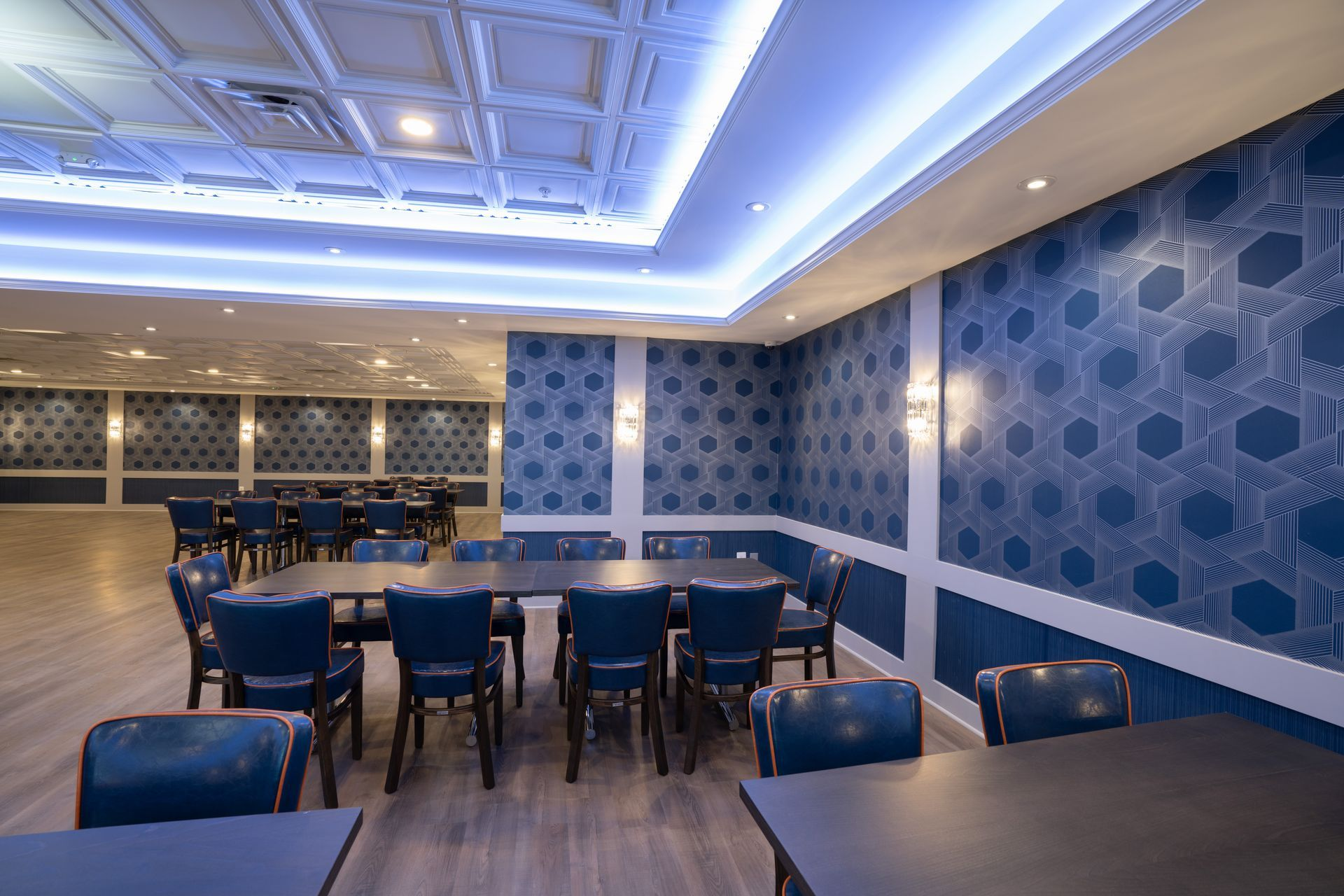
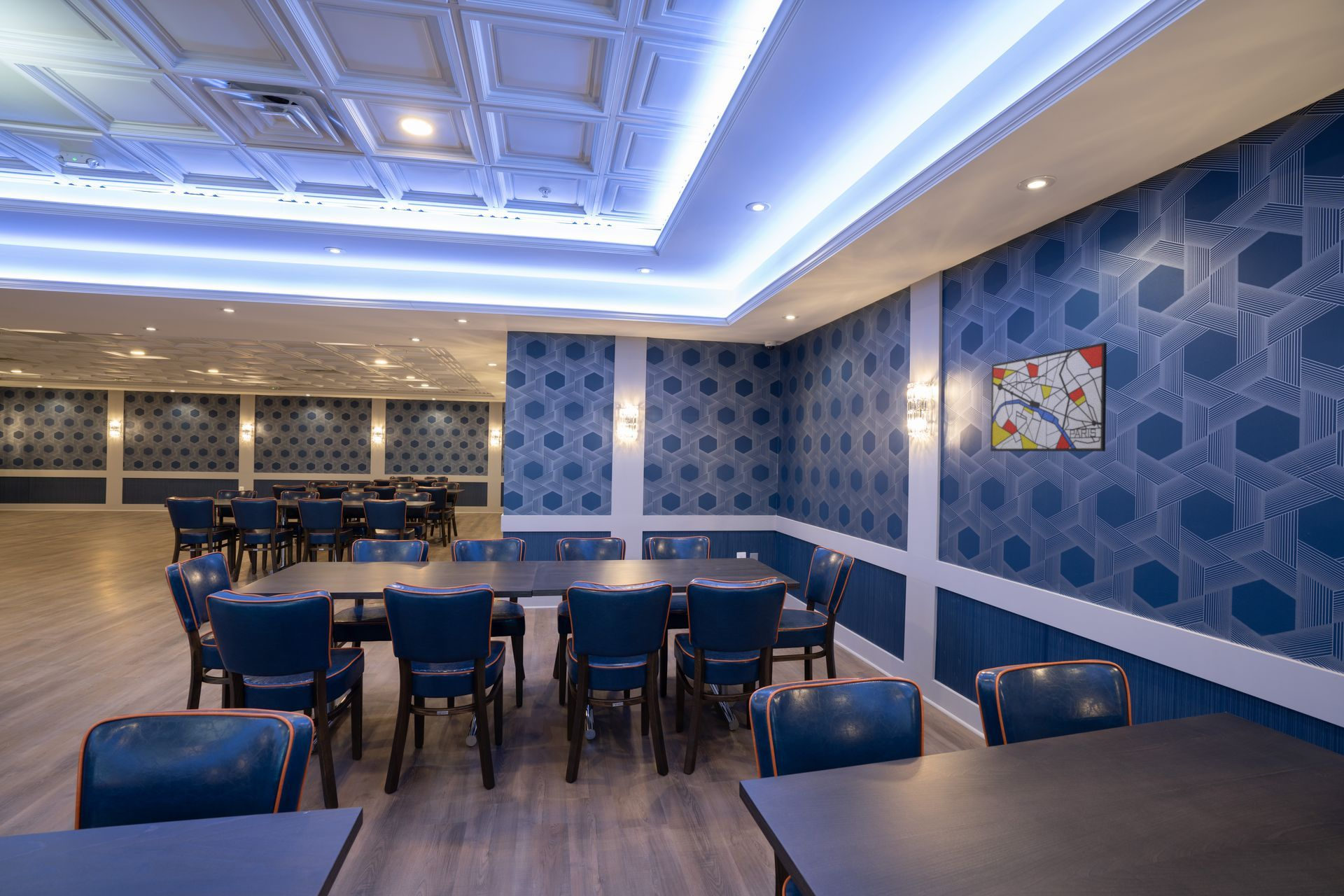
+ wall art (1042, 402)
